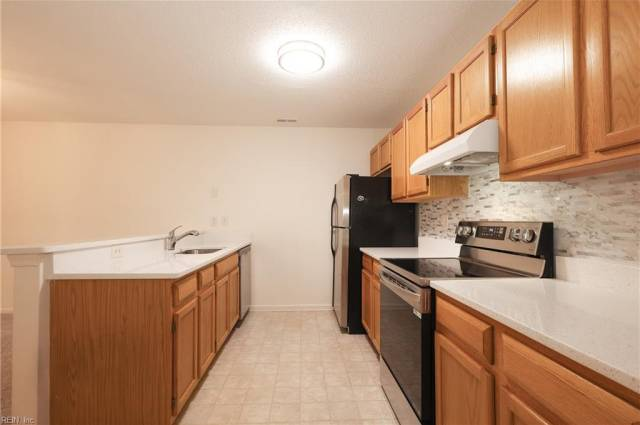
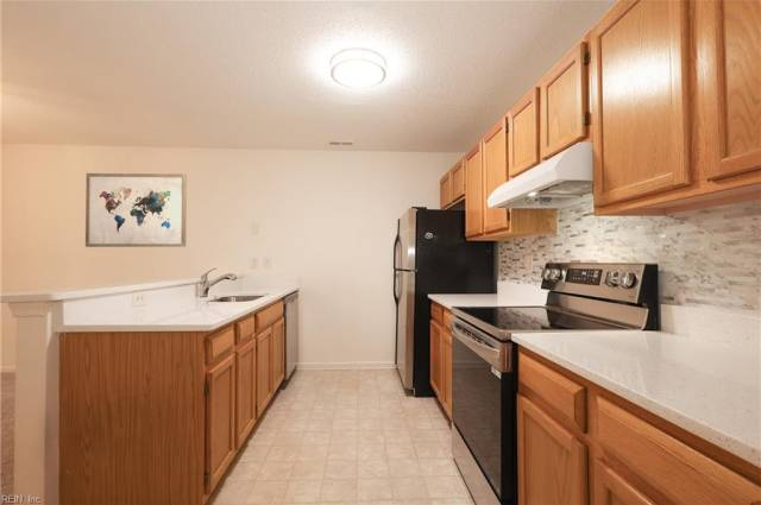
+ wall art (136, 209)
